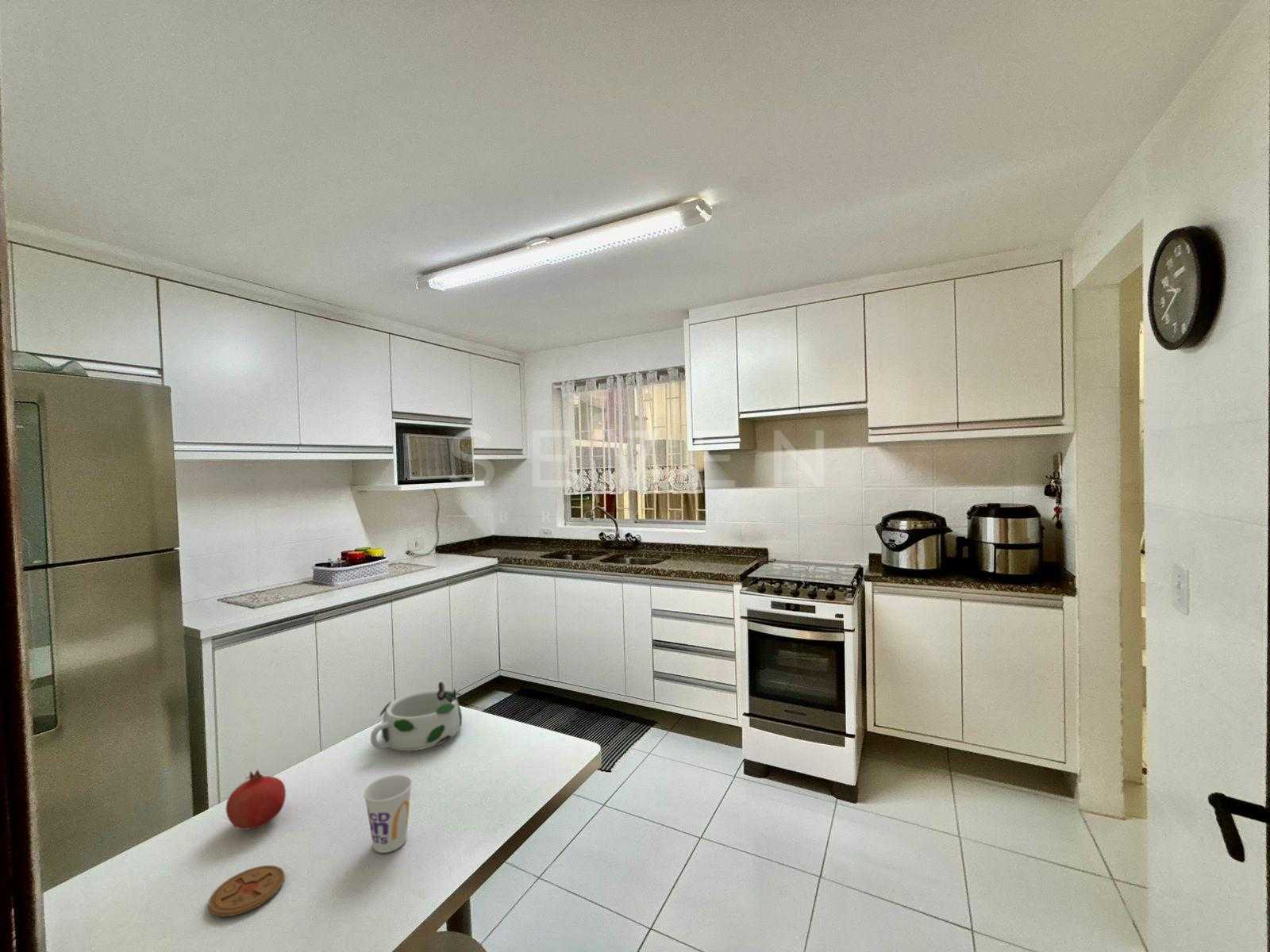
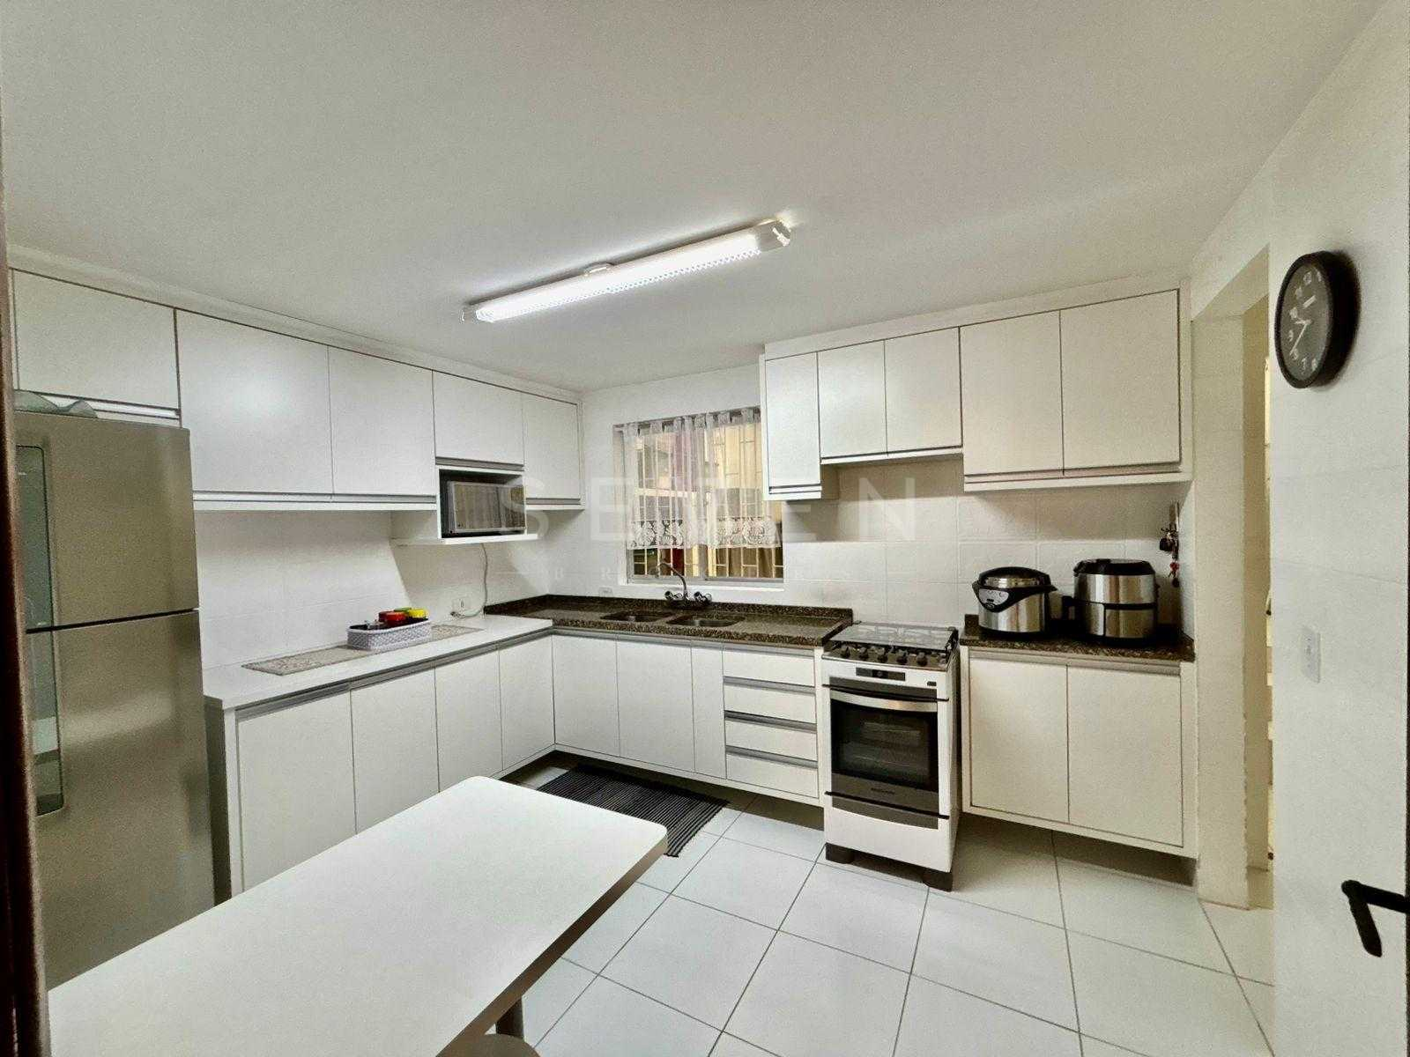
- bowl (418, 716)
- cup (389, 814)
- fruit (256, 797)
- coaster (248, 889)
